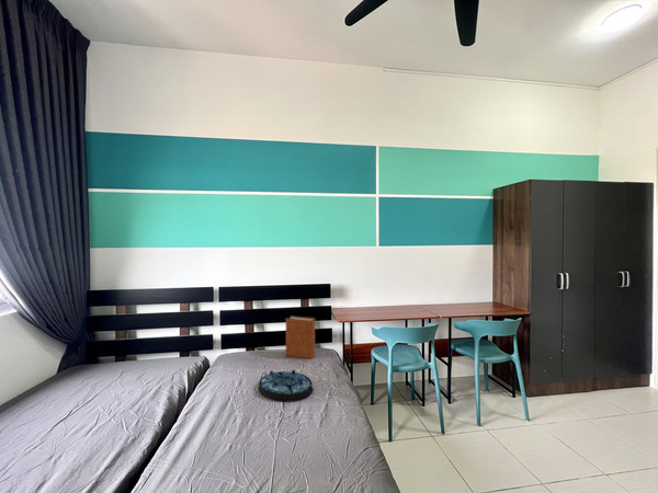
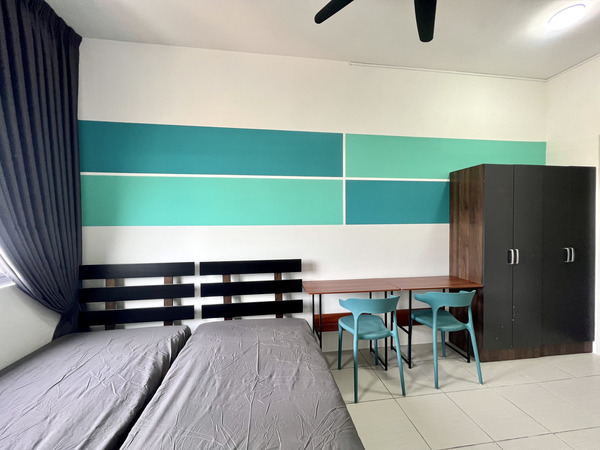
- serving tray (285, 381)
- book (300, 336)
